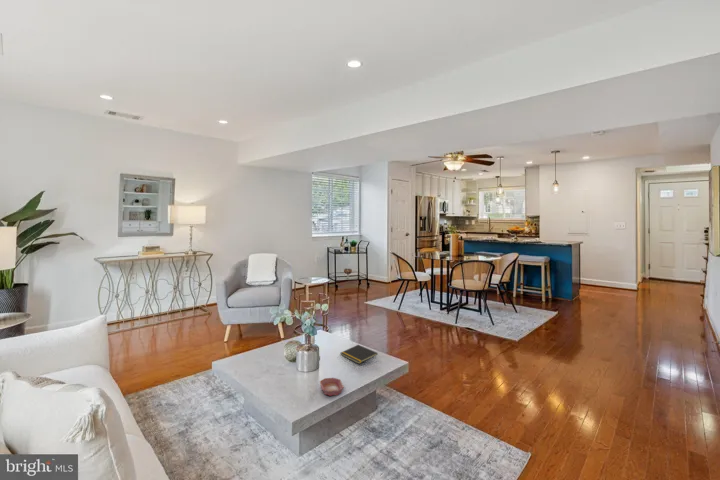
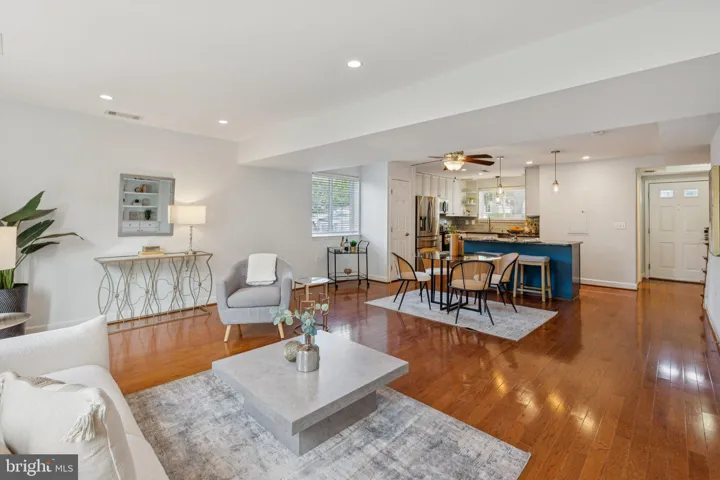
- notepad (358, 353)
- bowl (331, 386)
